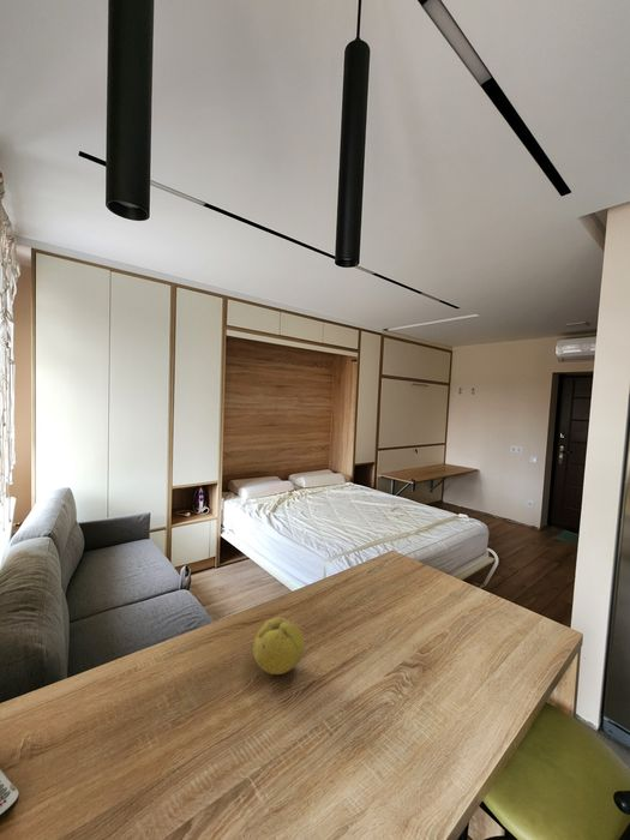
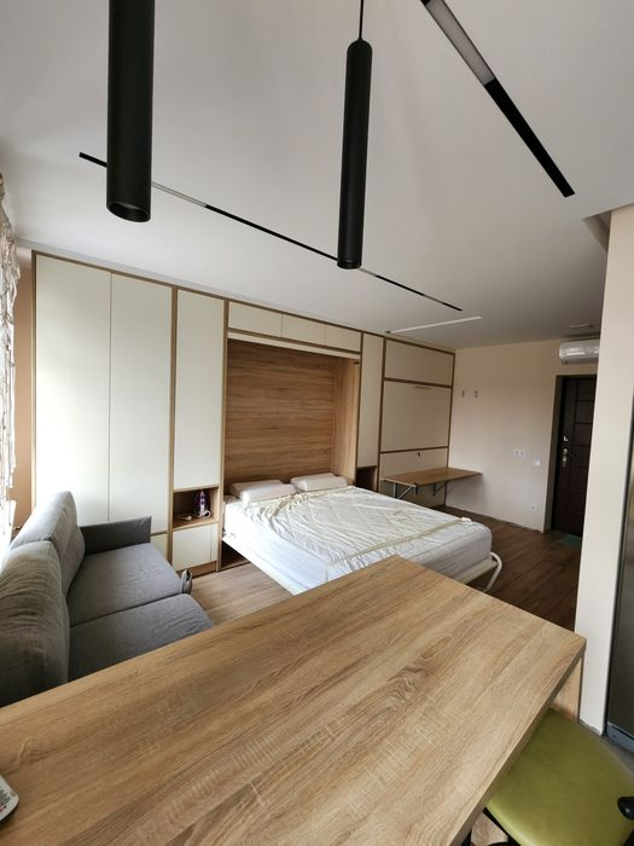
- fruit (278, 646)
